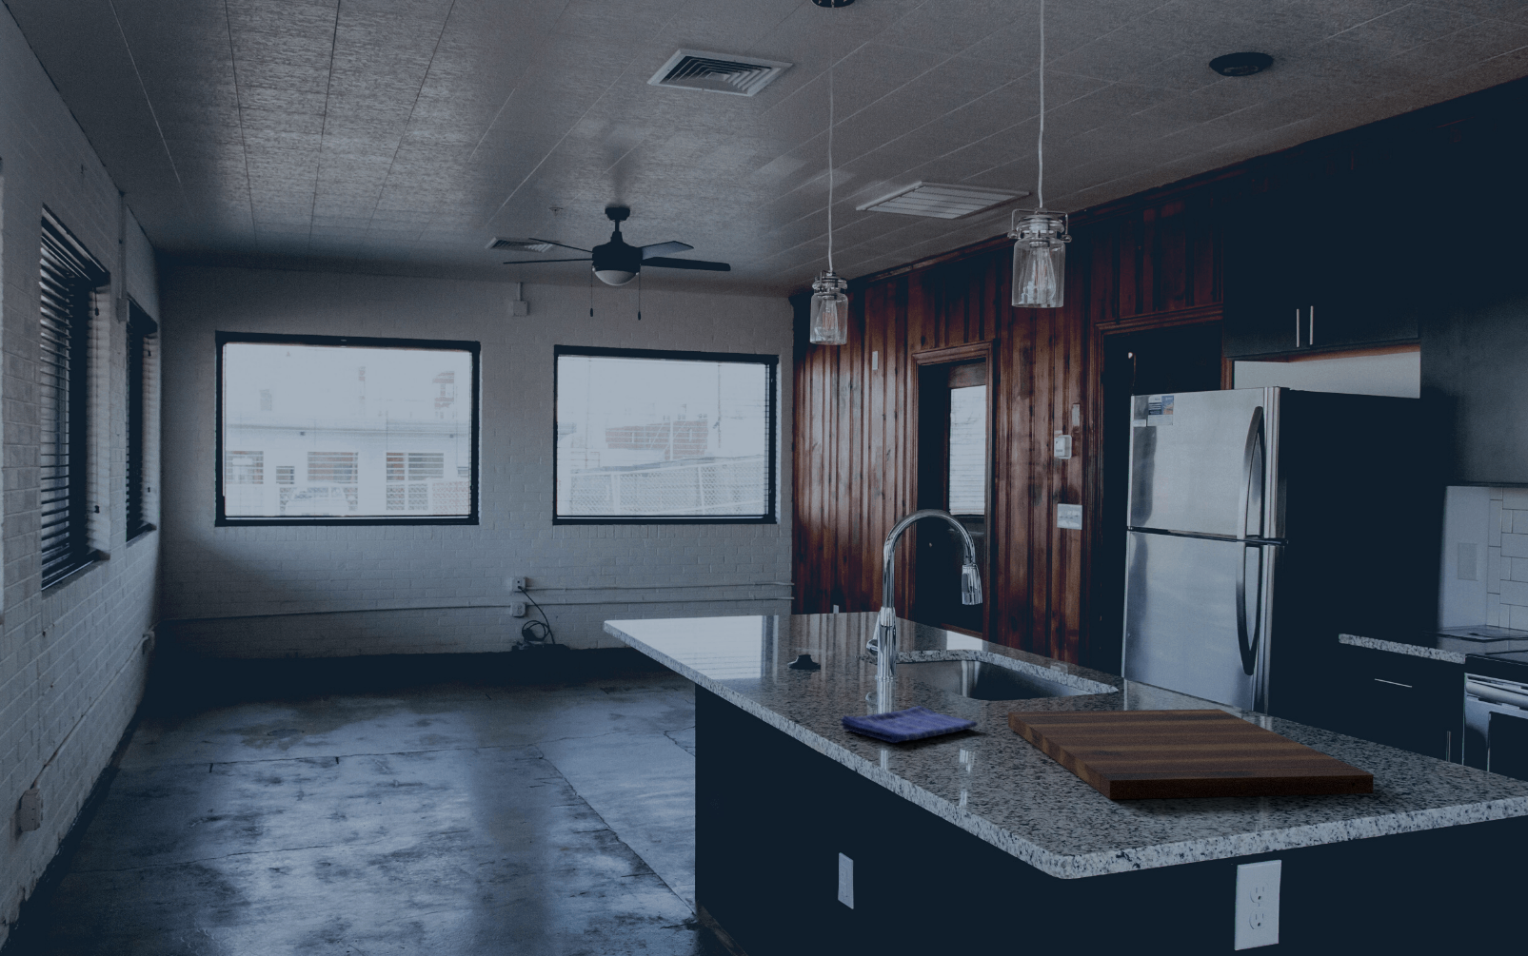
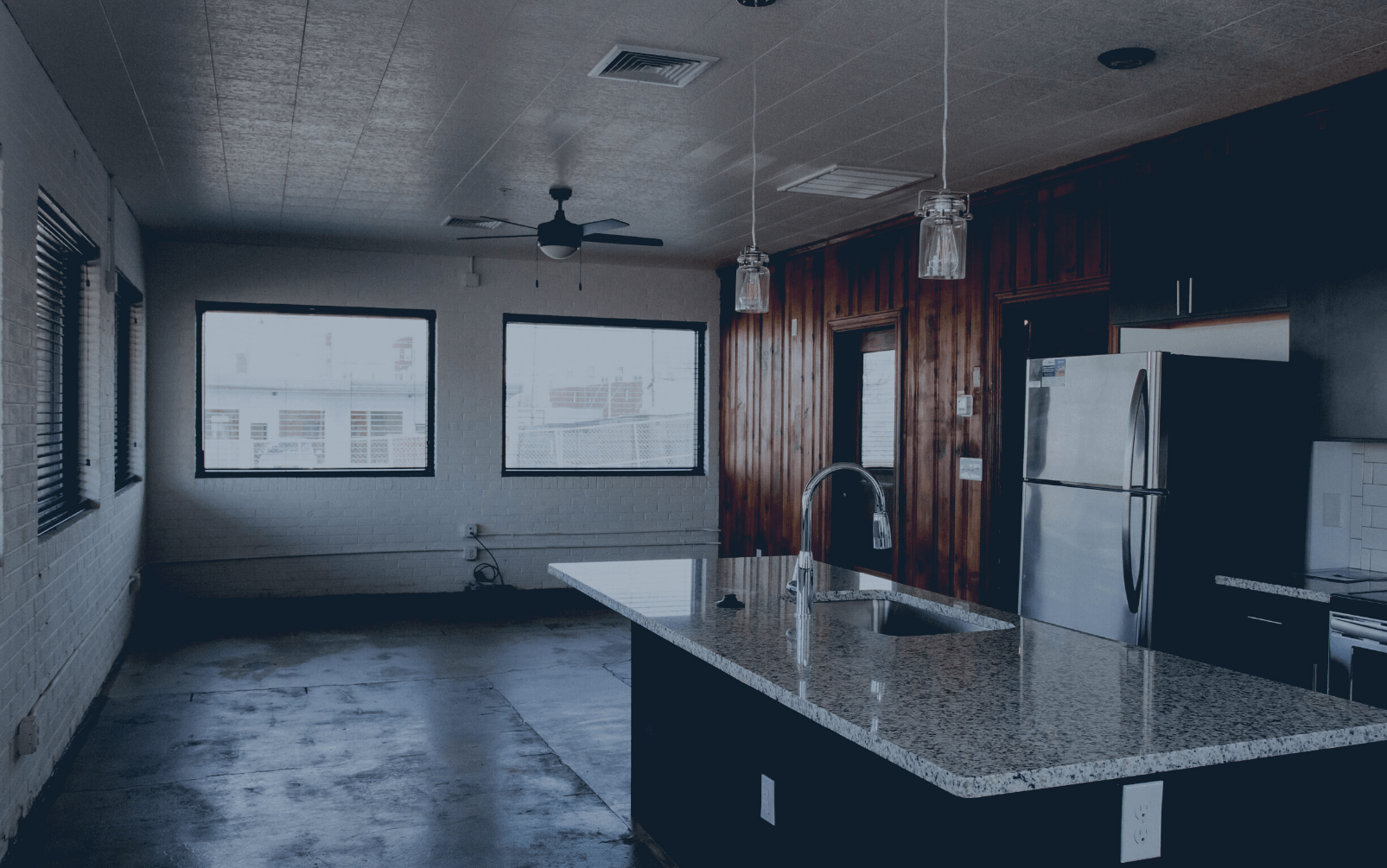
- dish towel (908, 723)
- cutting board (1171, 748)
